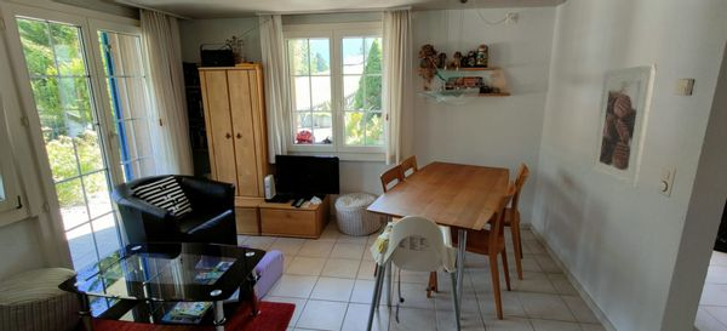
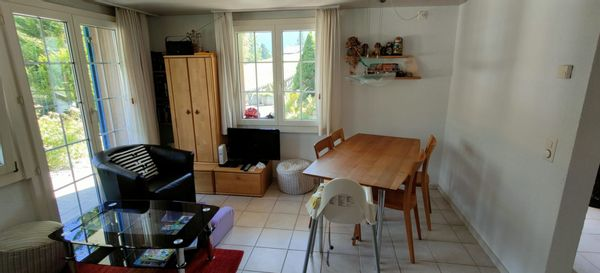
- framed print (619, 125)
